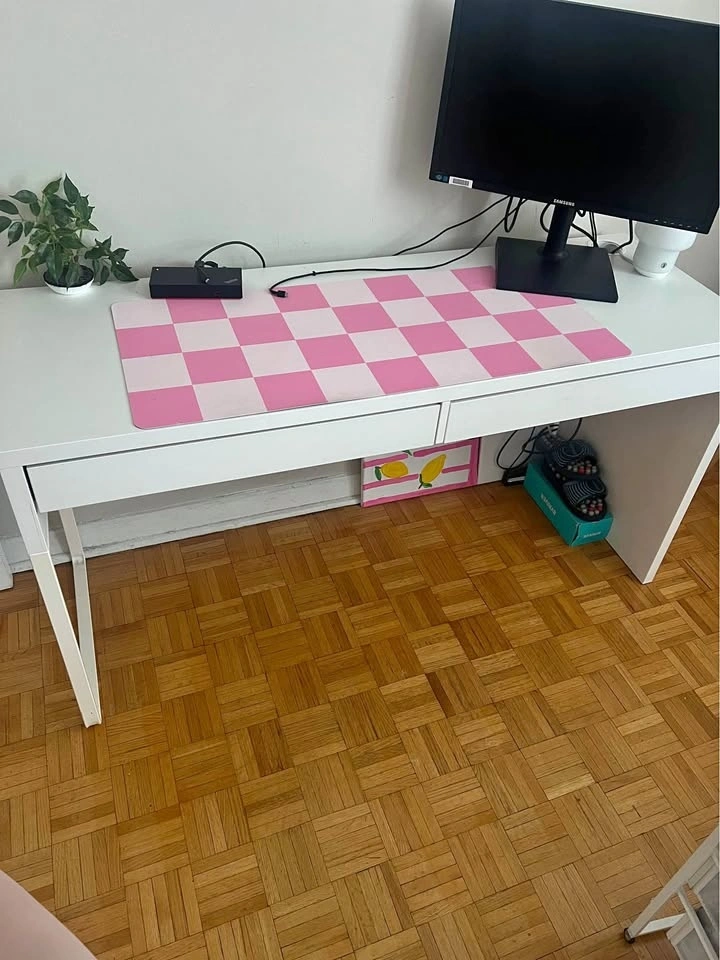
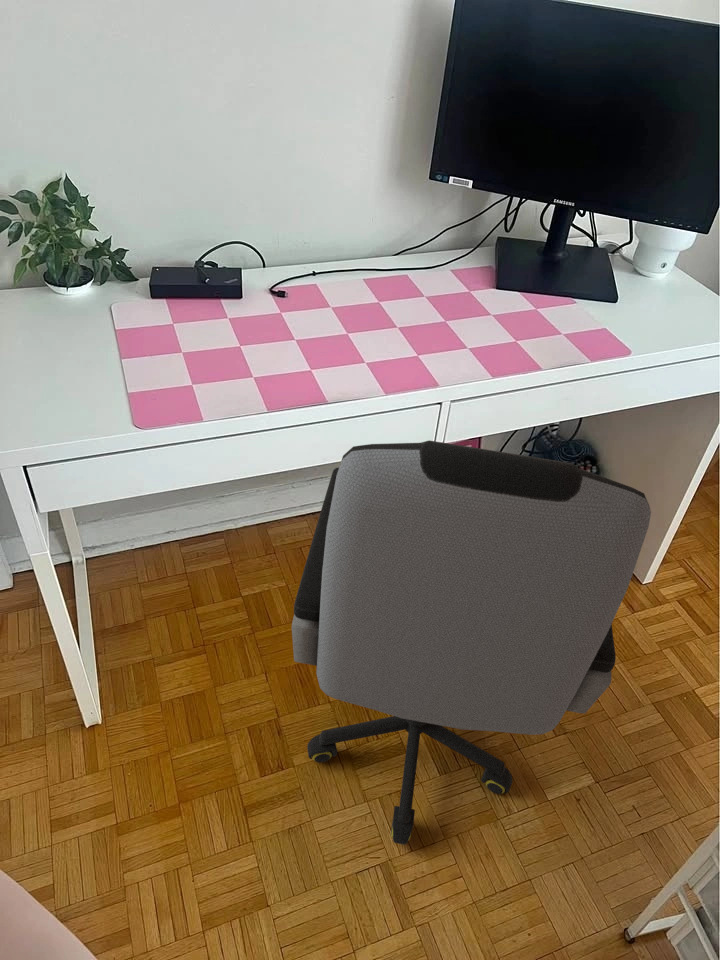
+ office chair (444, 609)
